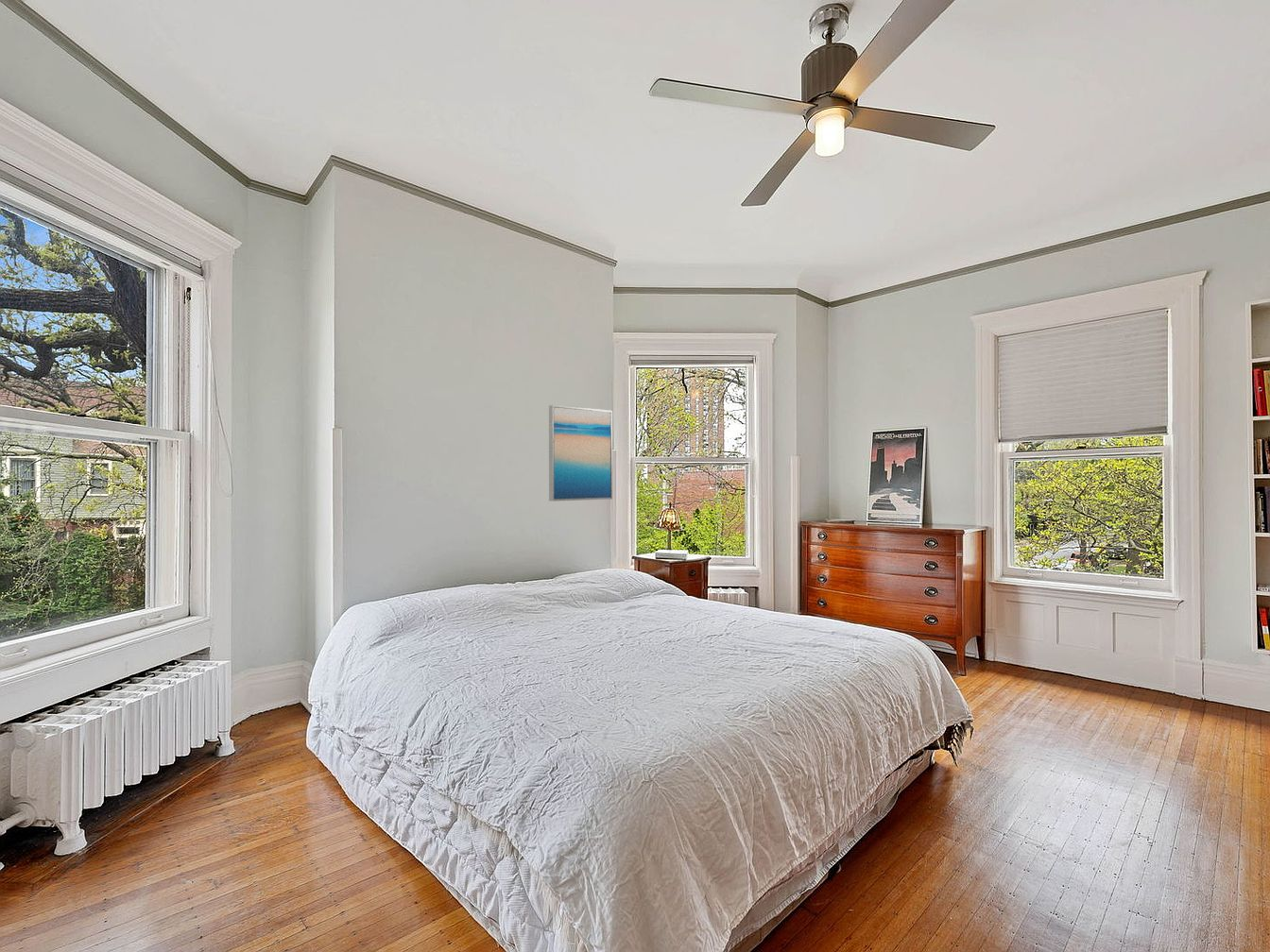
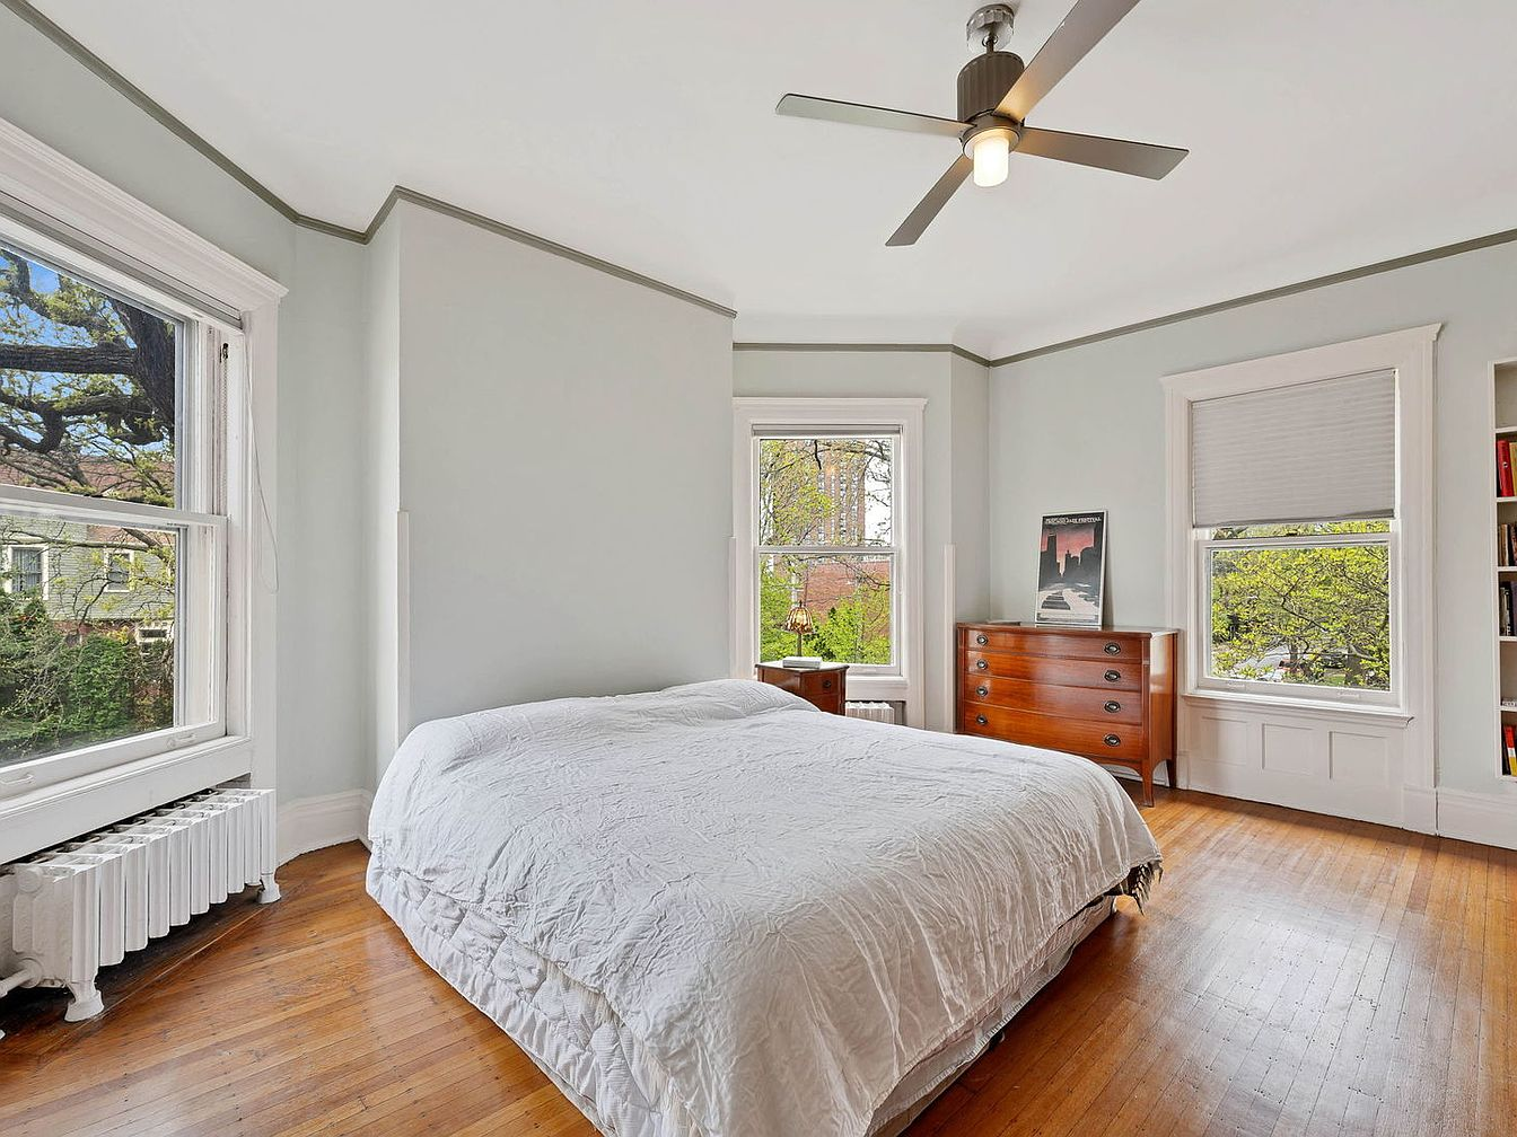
- wall art (581, 453)
